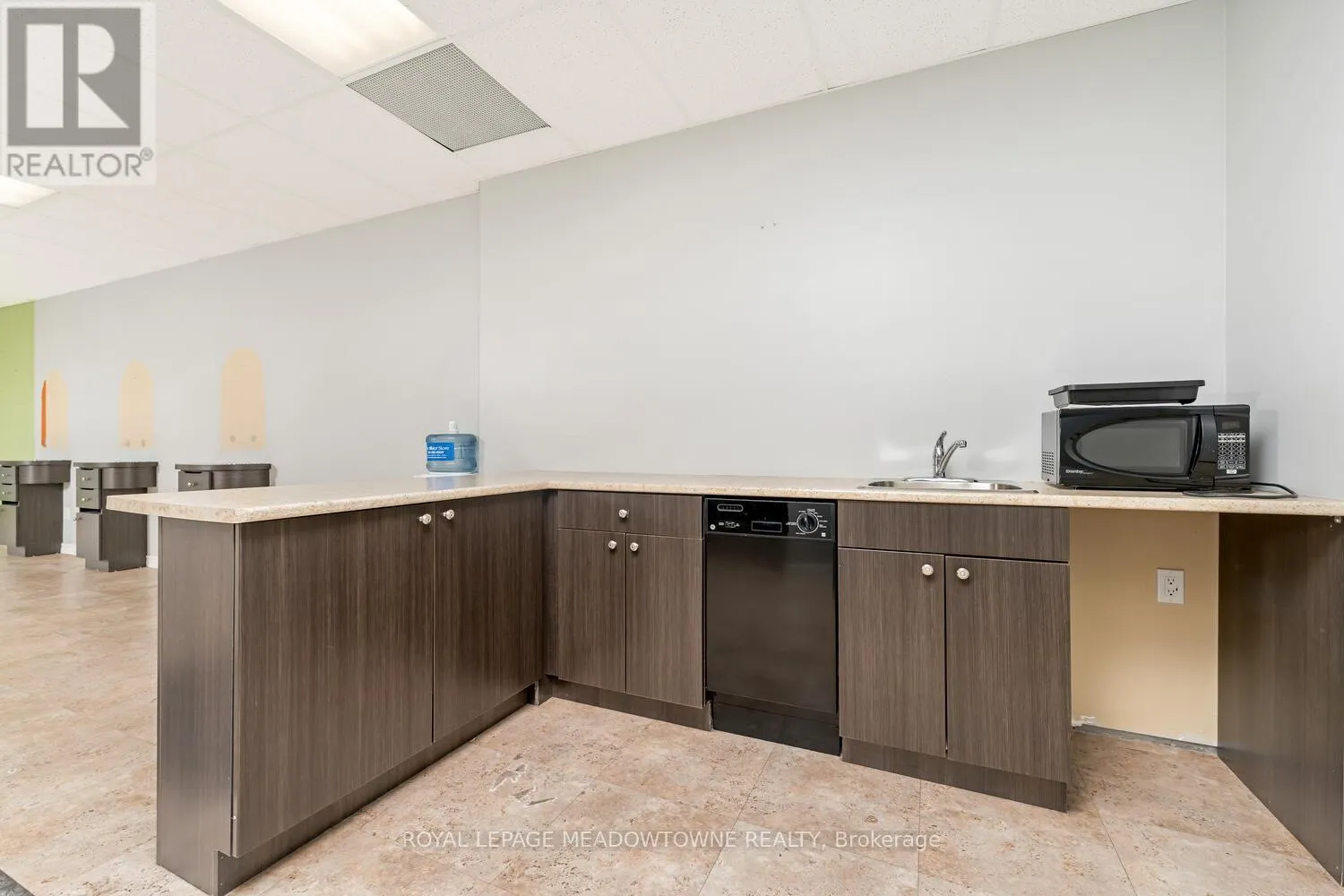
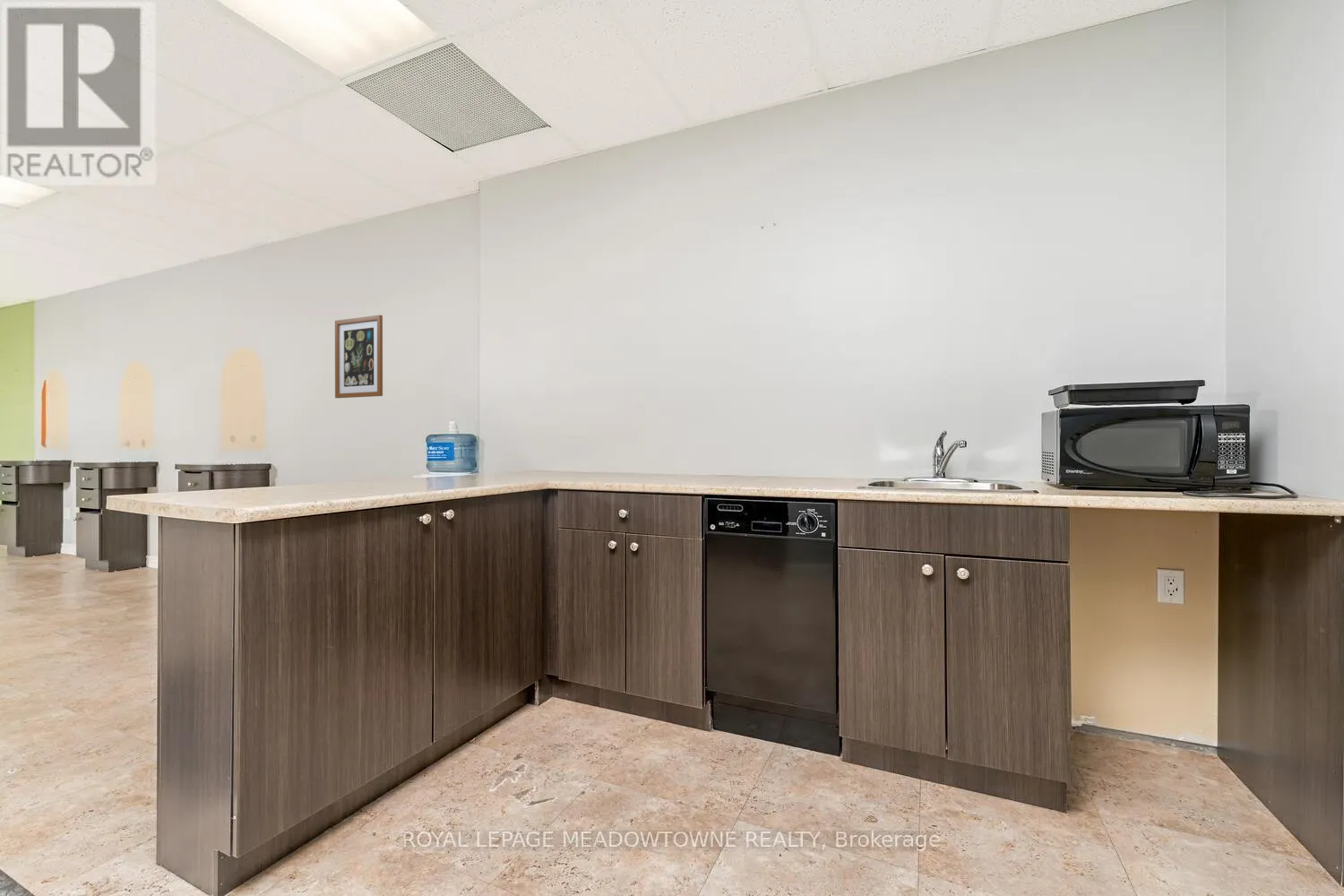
+ wall art (358, 358)
